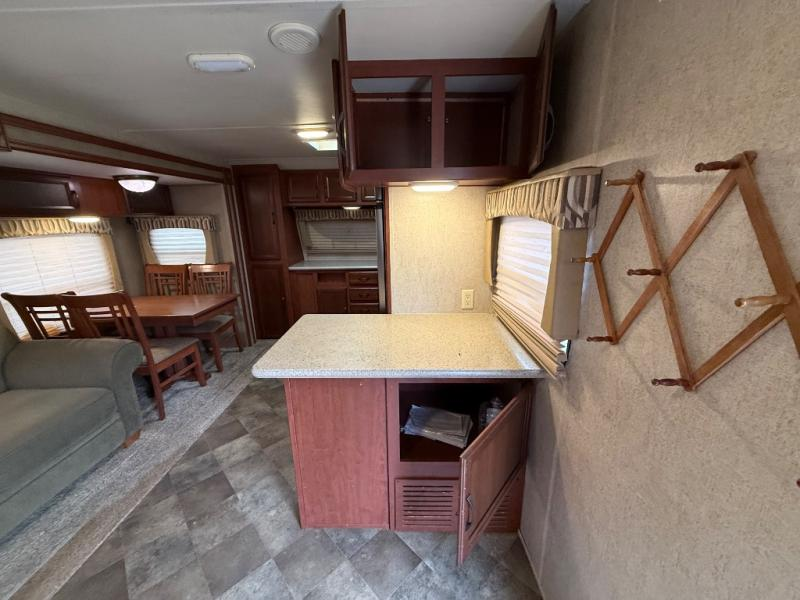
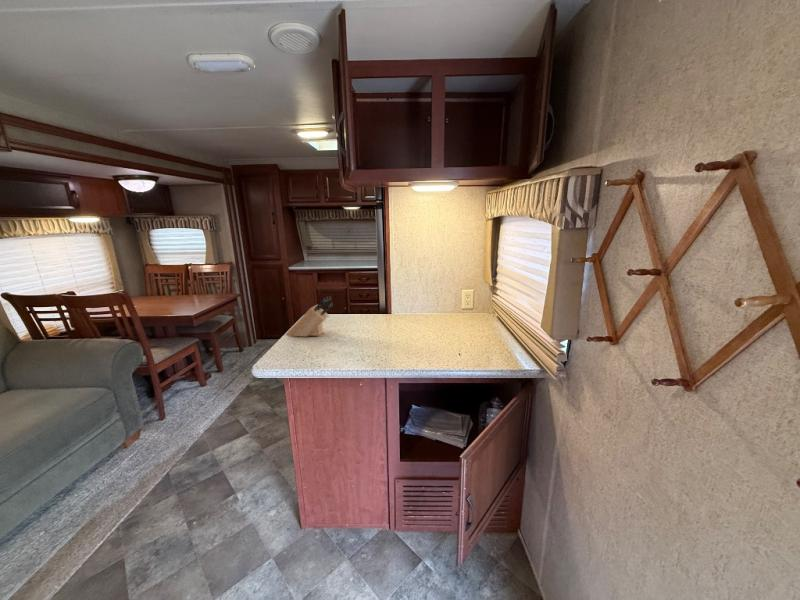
+ knife block (309, 315)
